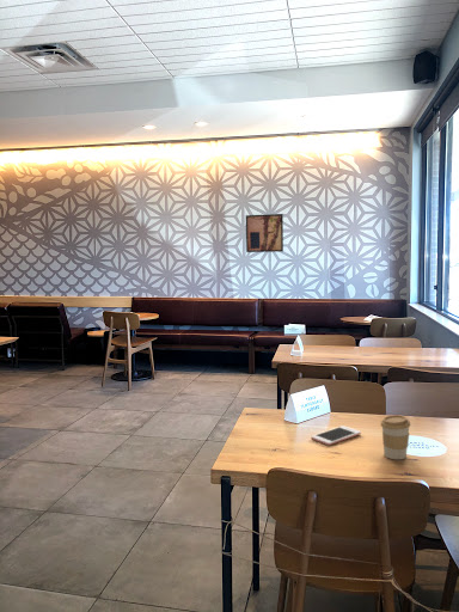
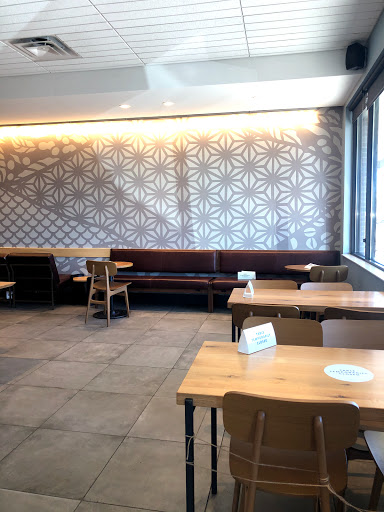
- wall art (264, 233)
- cell phone (336, 435)
- coffee cup (394, 436)
